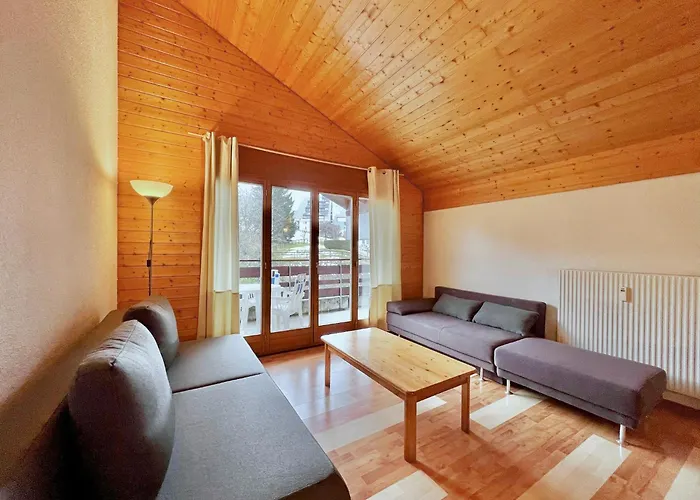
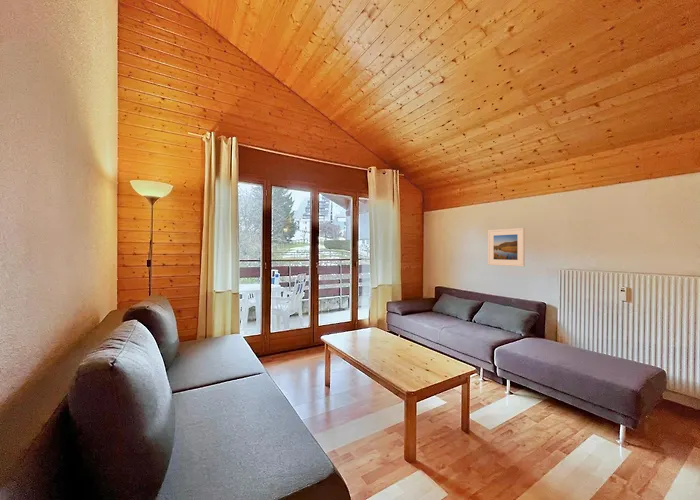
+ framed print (505, 247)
